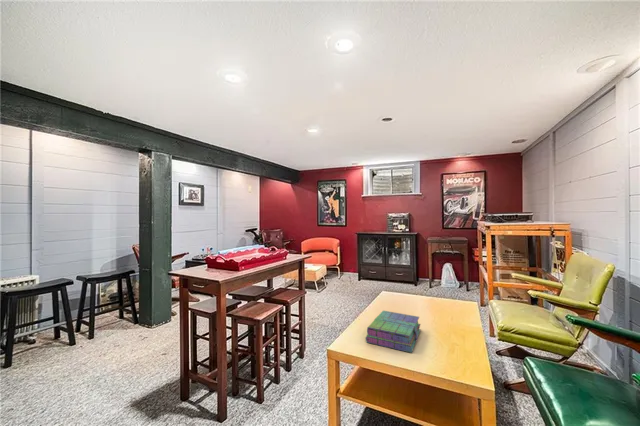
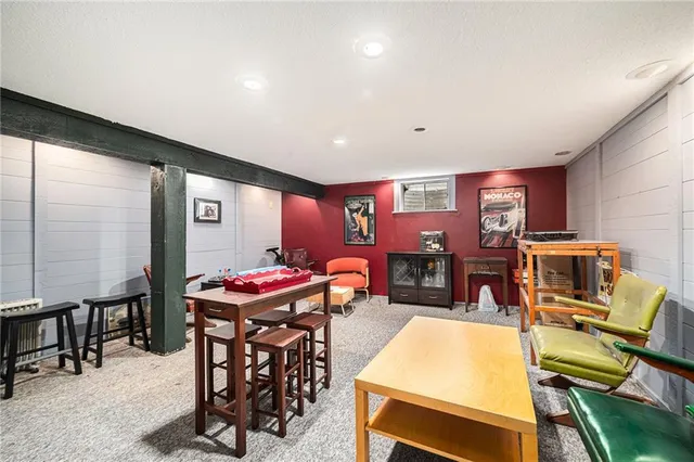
- stack of books (394, 328)
